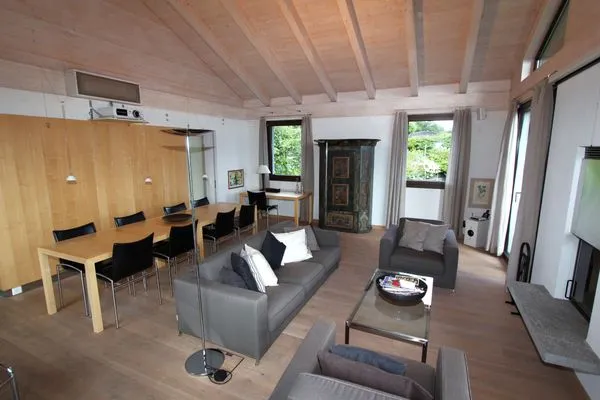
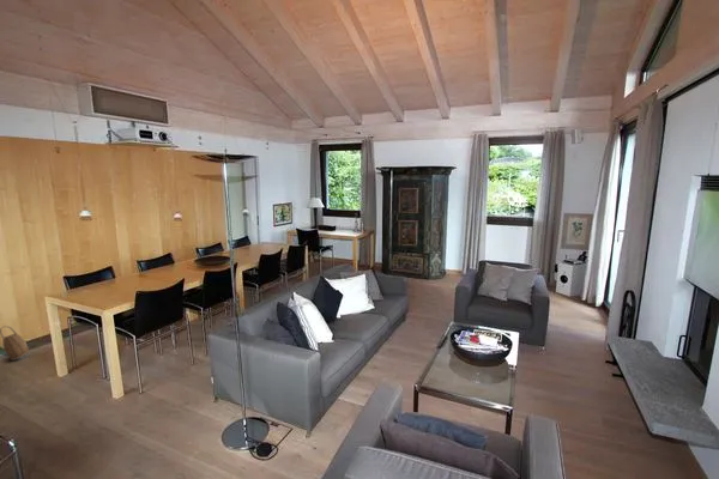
+ basket (17, 341)
